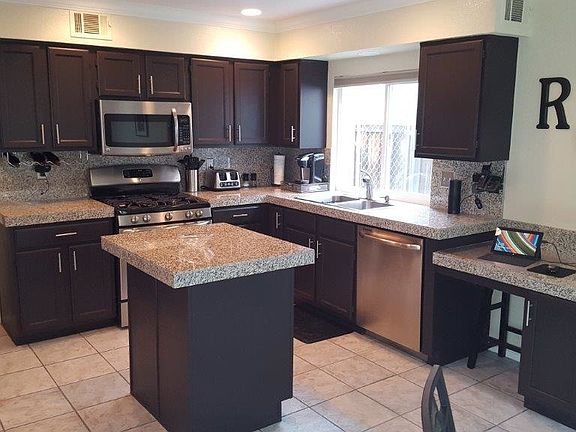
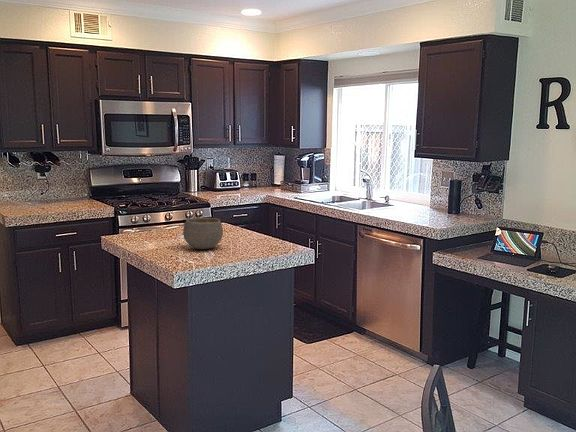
+ bowl (203, 234)
